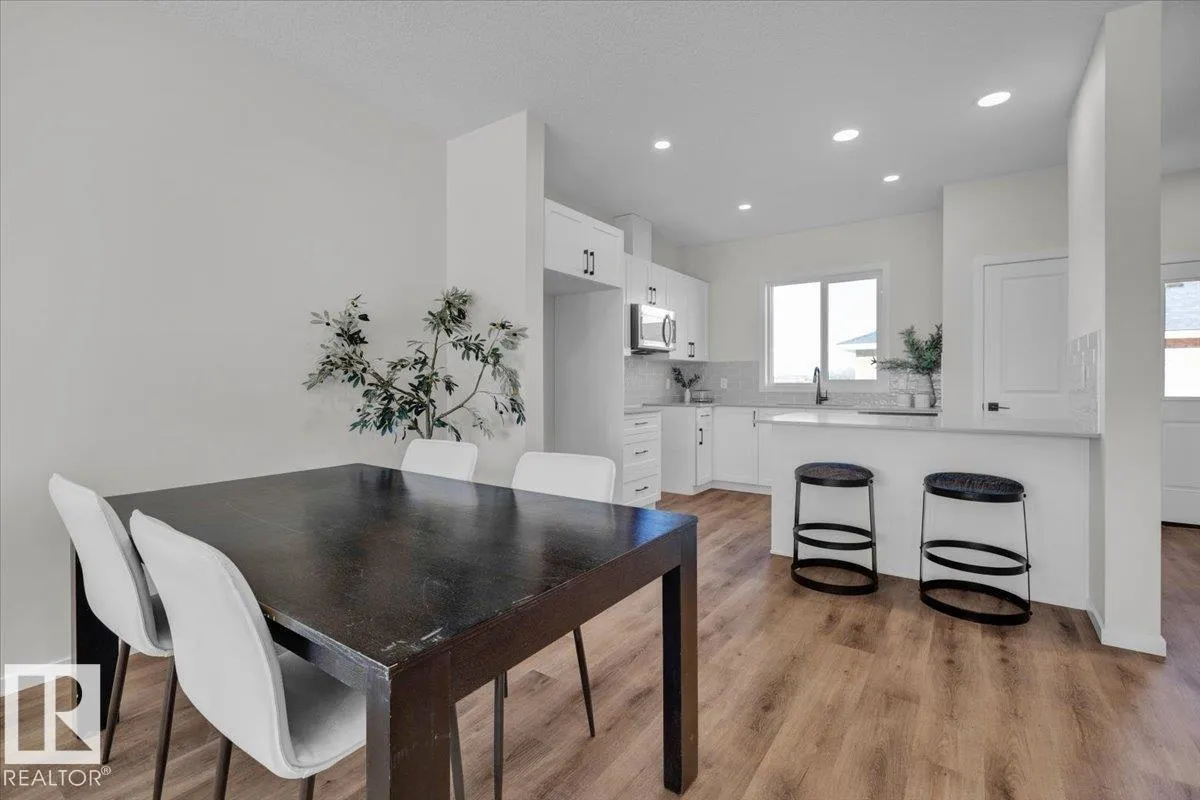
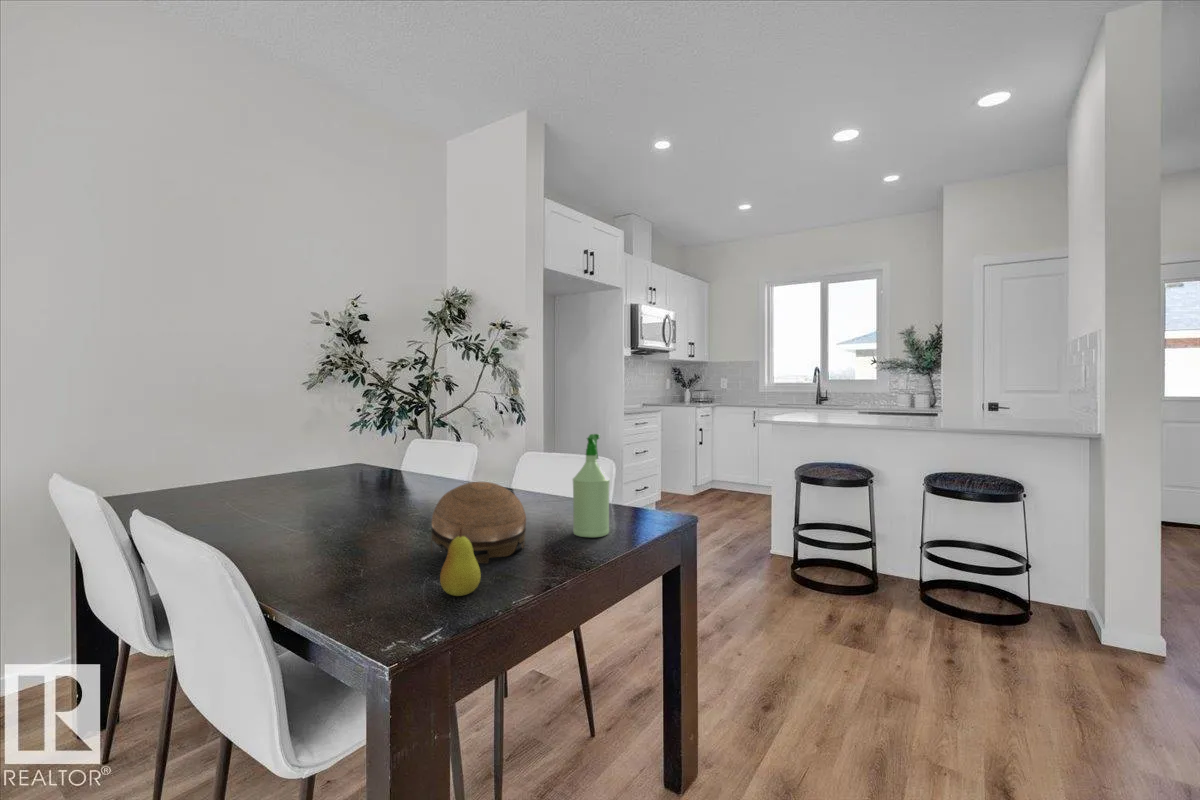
+ decorative bowl (479, 516)
+ fruit (460, 560)
+ spray bottle (591, 483)
